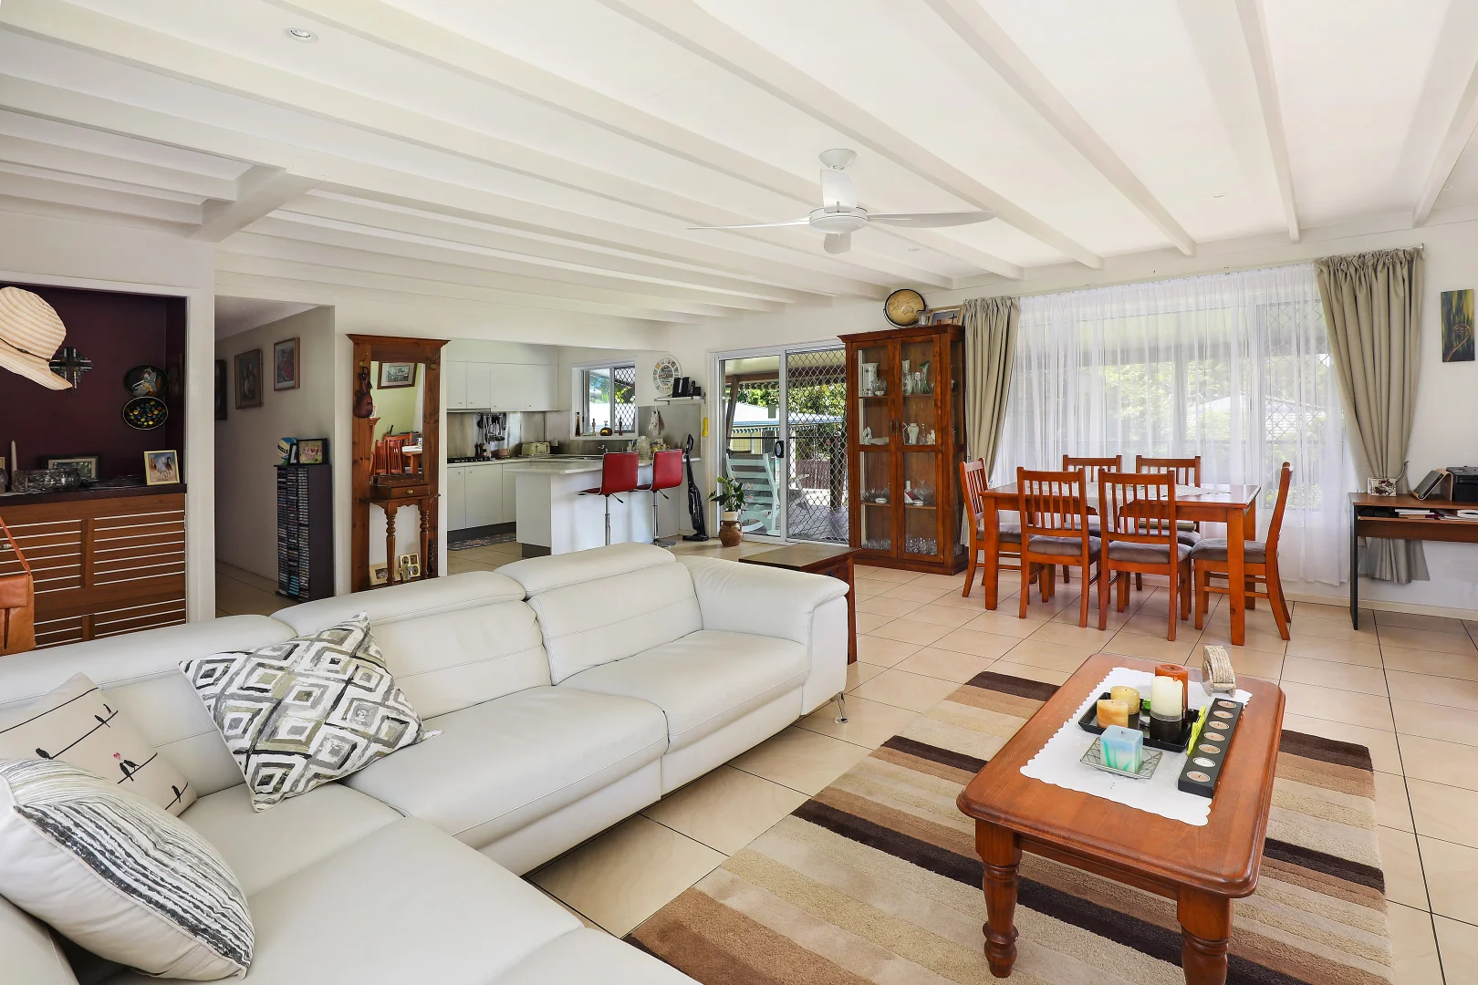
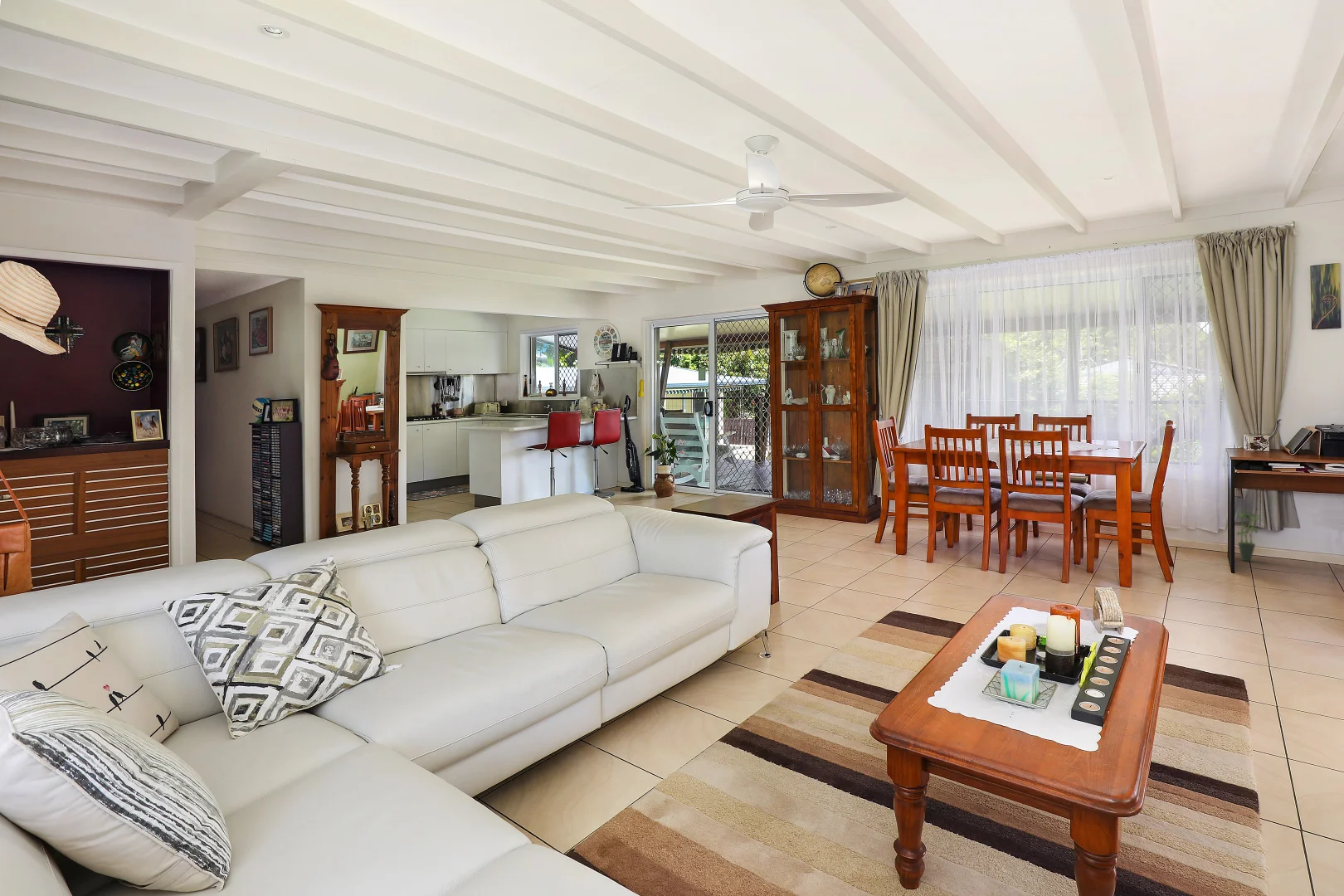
+ potted plant (1249, 536)
